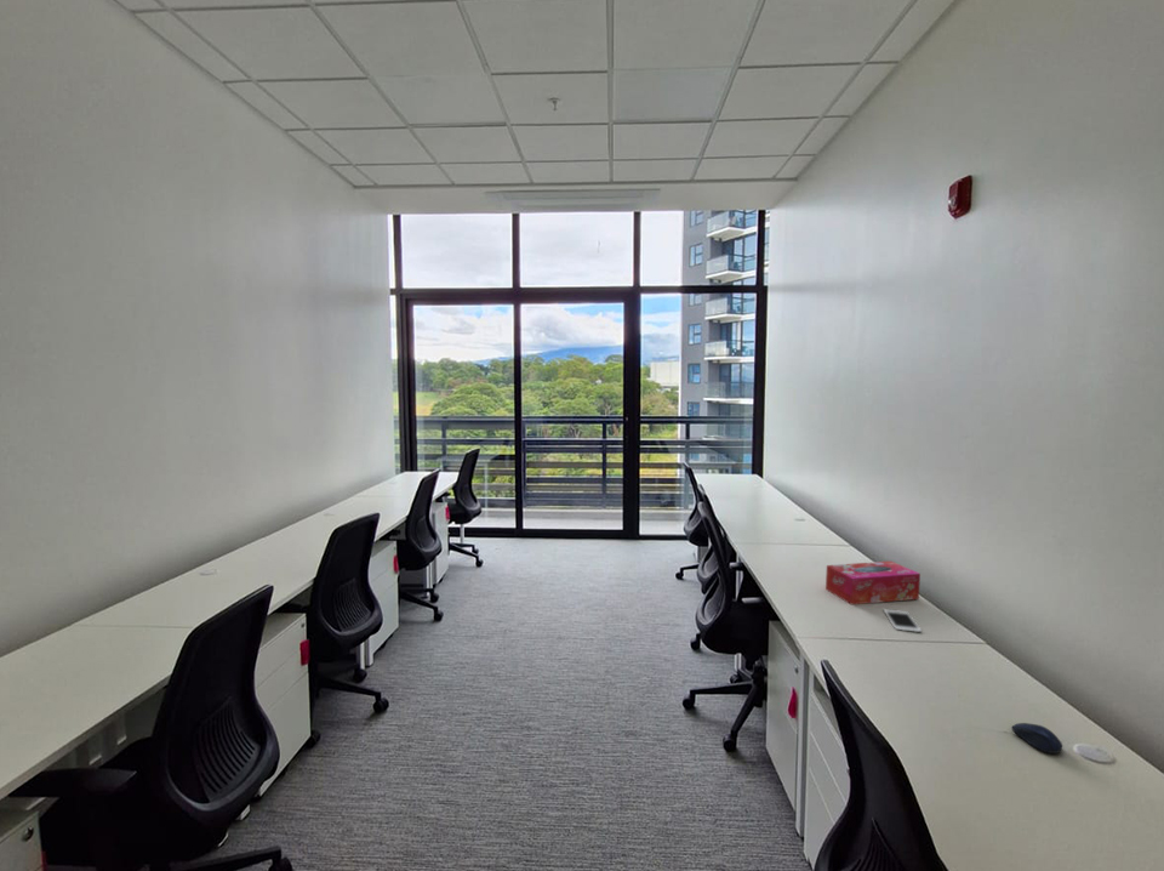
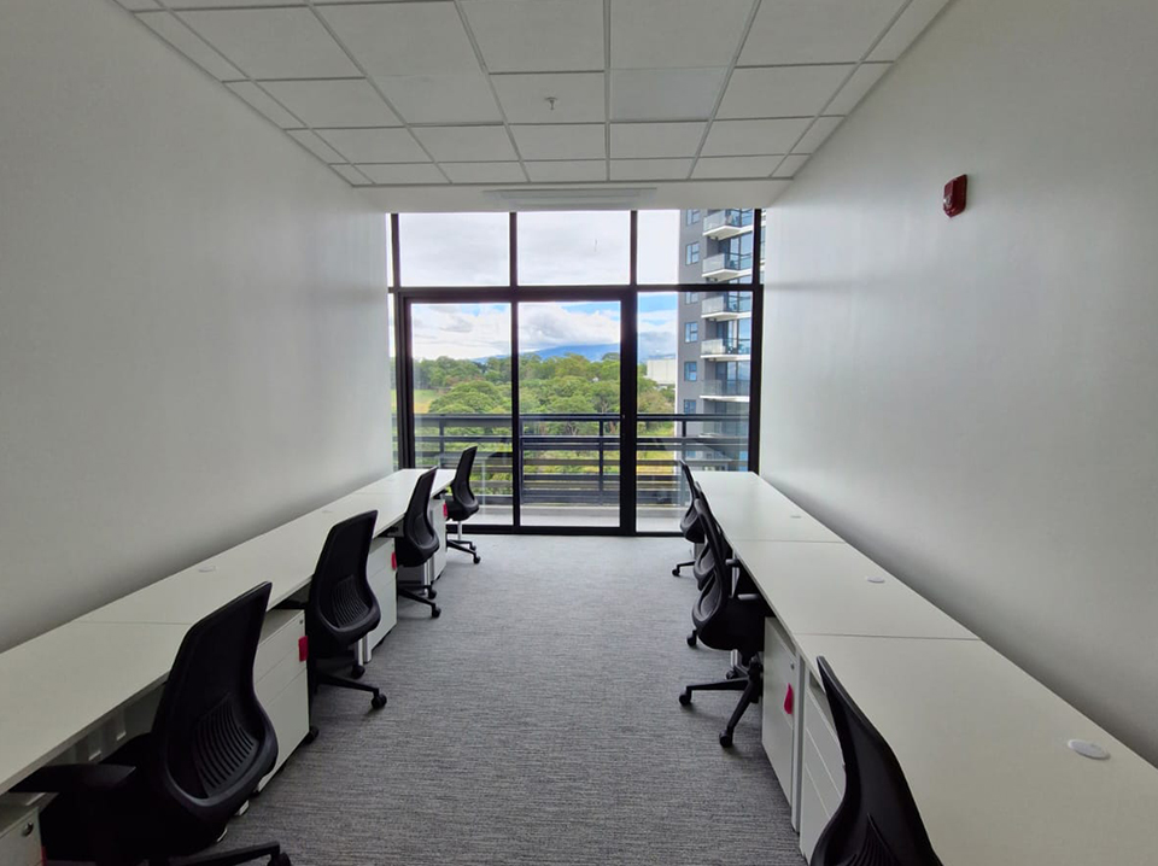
- tissue box (872, 581)
- computer mouse (1038, 733)
- cell phone (901, 620)
